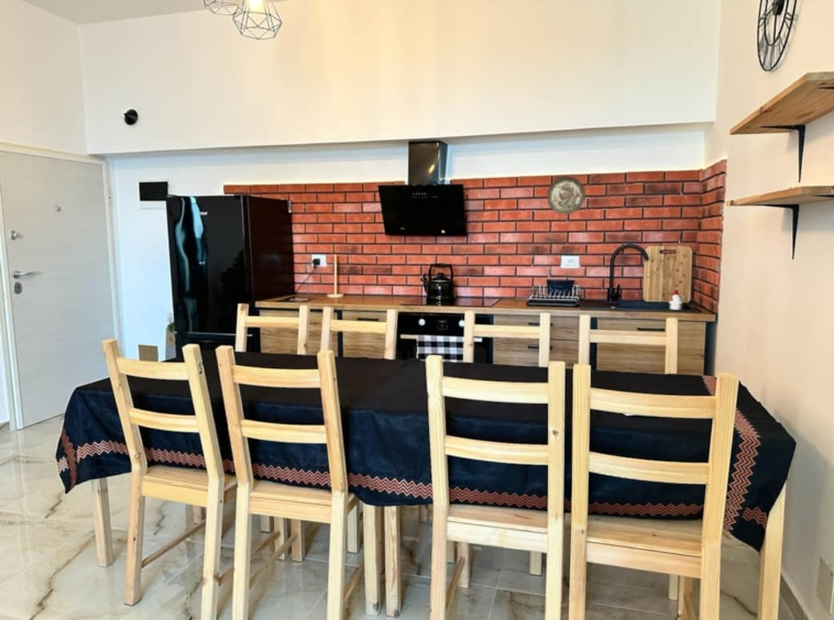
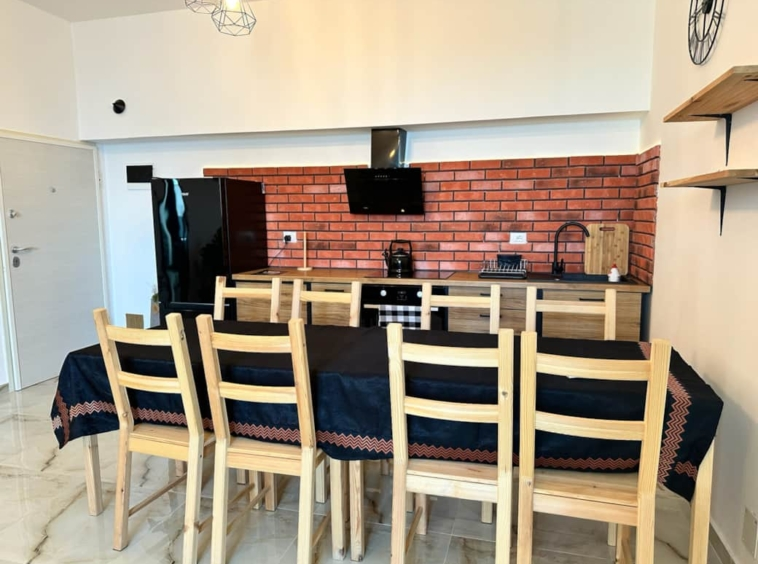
- decorative plate (566, 195)
